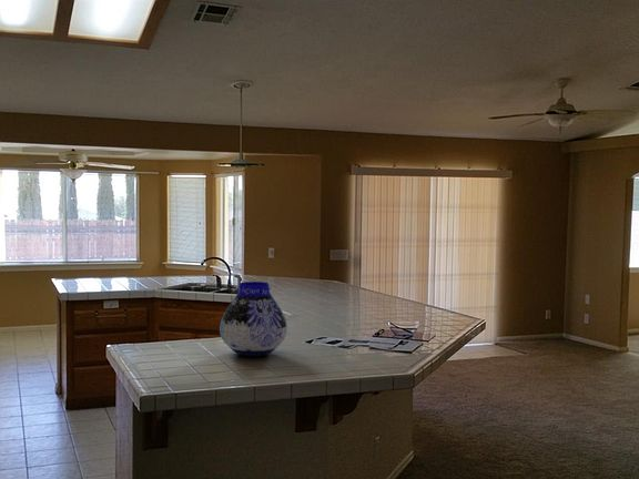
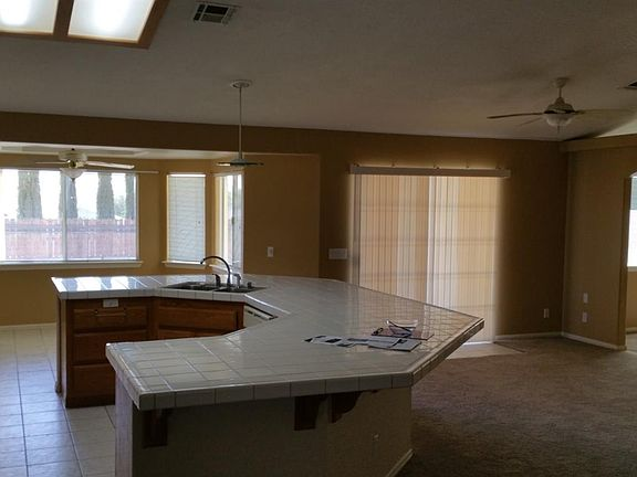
- vase (253, 318)
